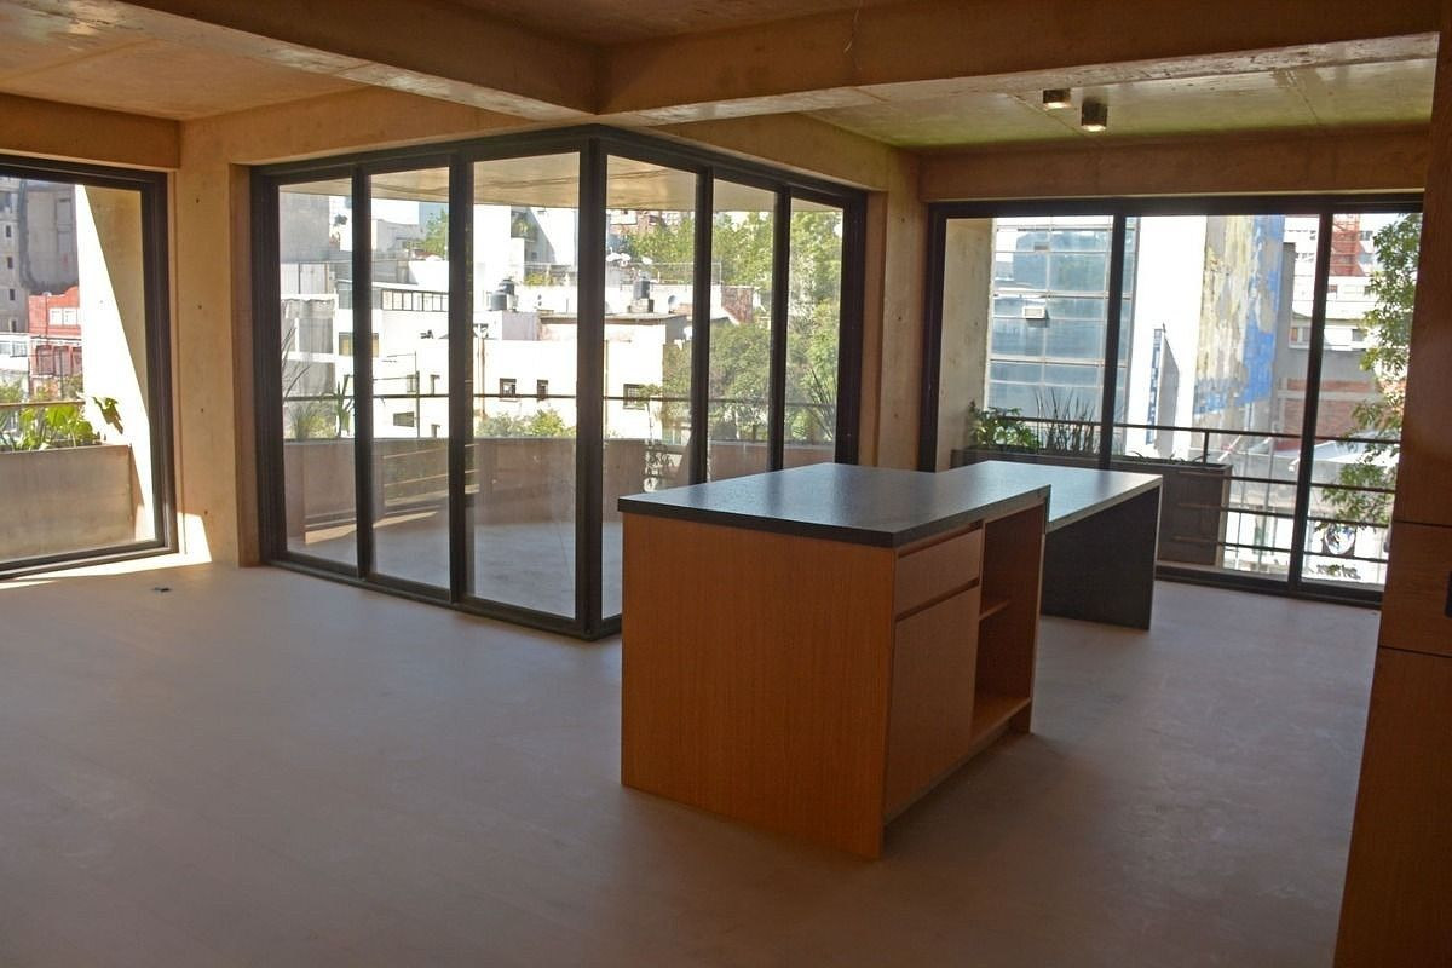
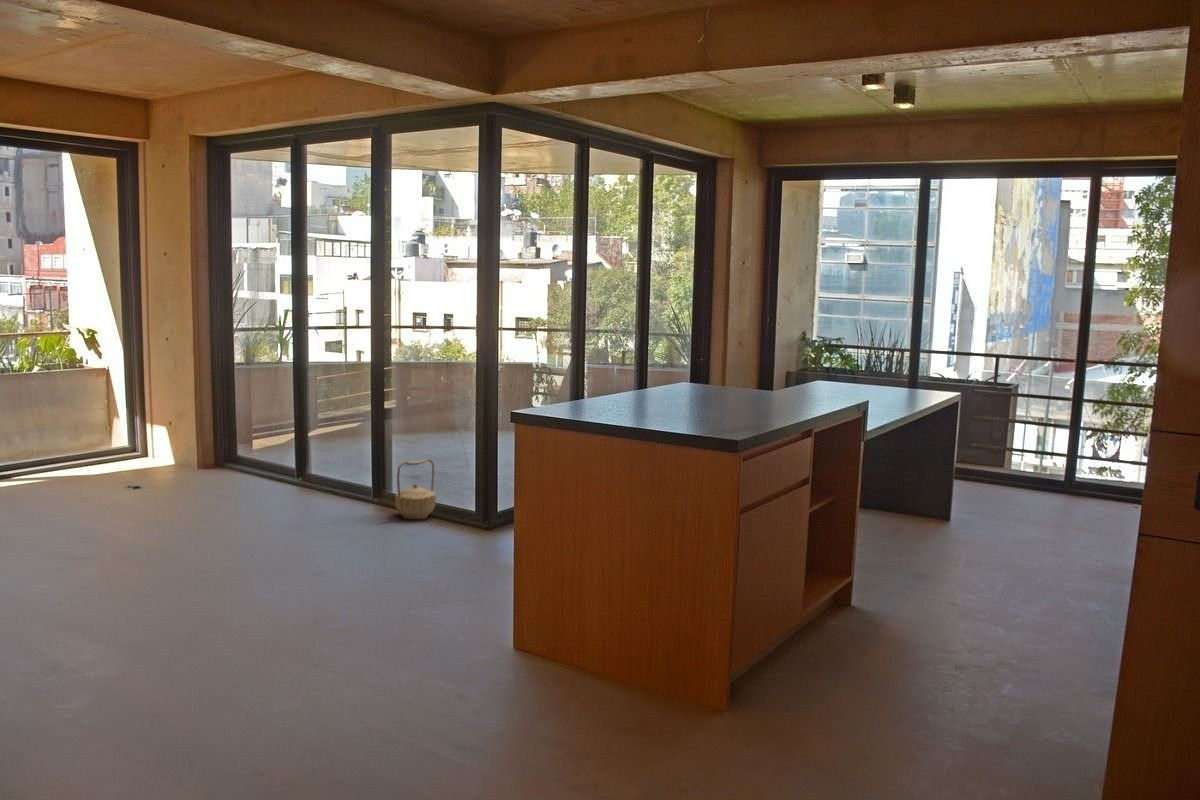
+ basket (415, 488)
